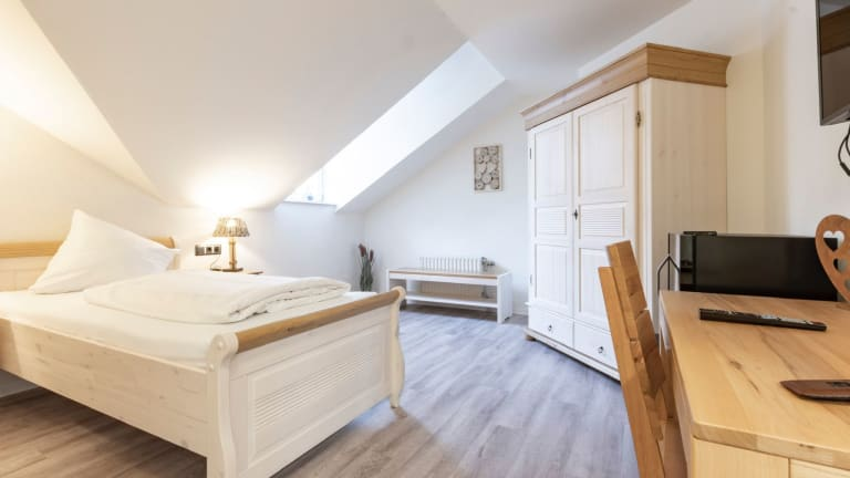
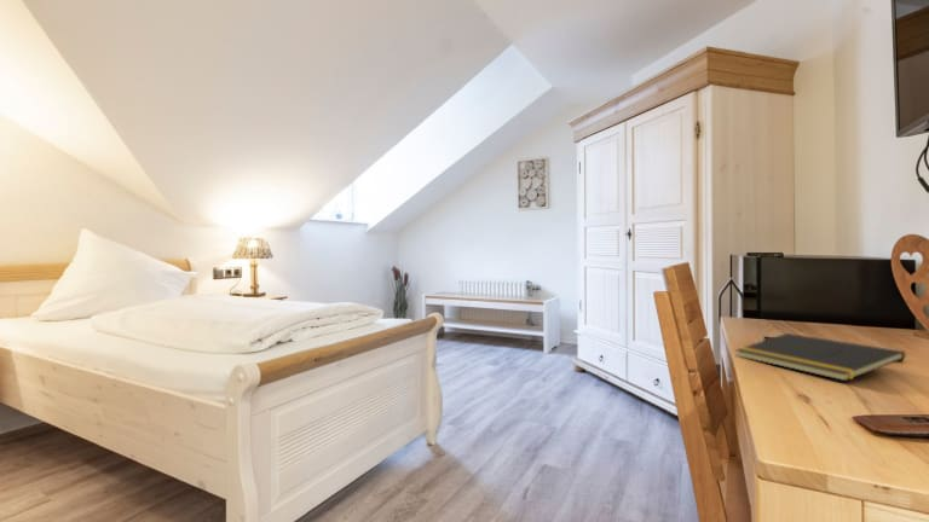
+ notepad (812, 353)
